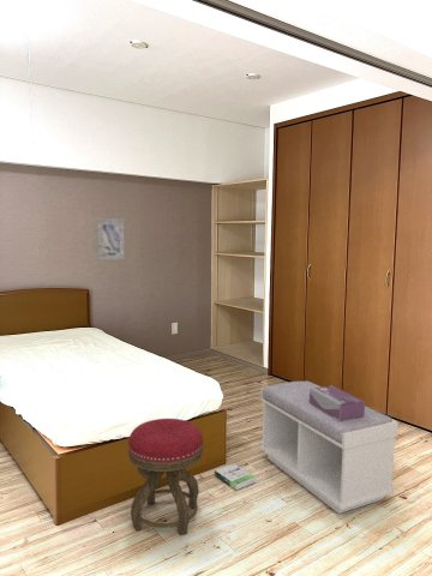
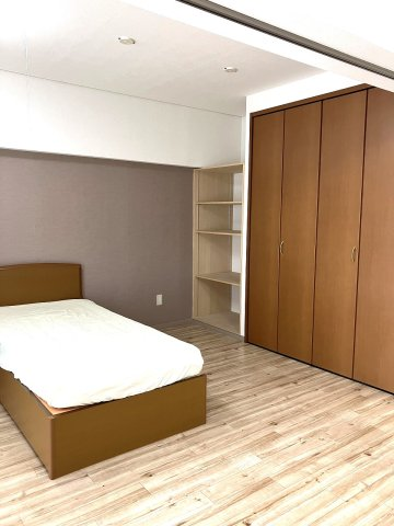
- bench (320, 438)
- stool (166, 473)
- wall art (110, 239)
- tissue box (336, 401)
- box (234, 475)
